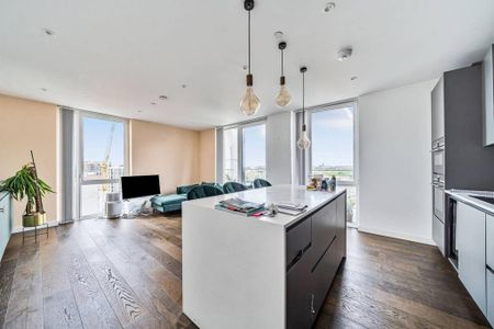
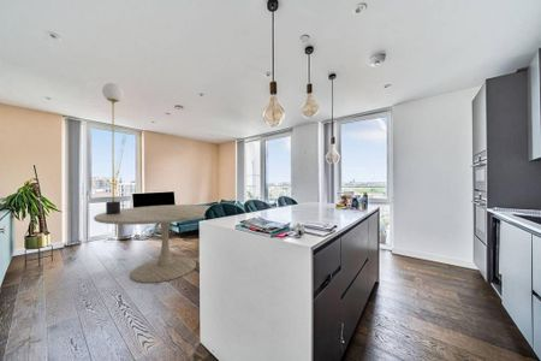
+ dining table (165, 239)
+ lamp (113, 148)
